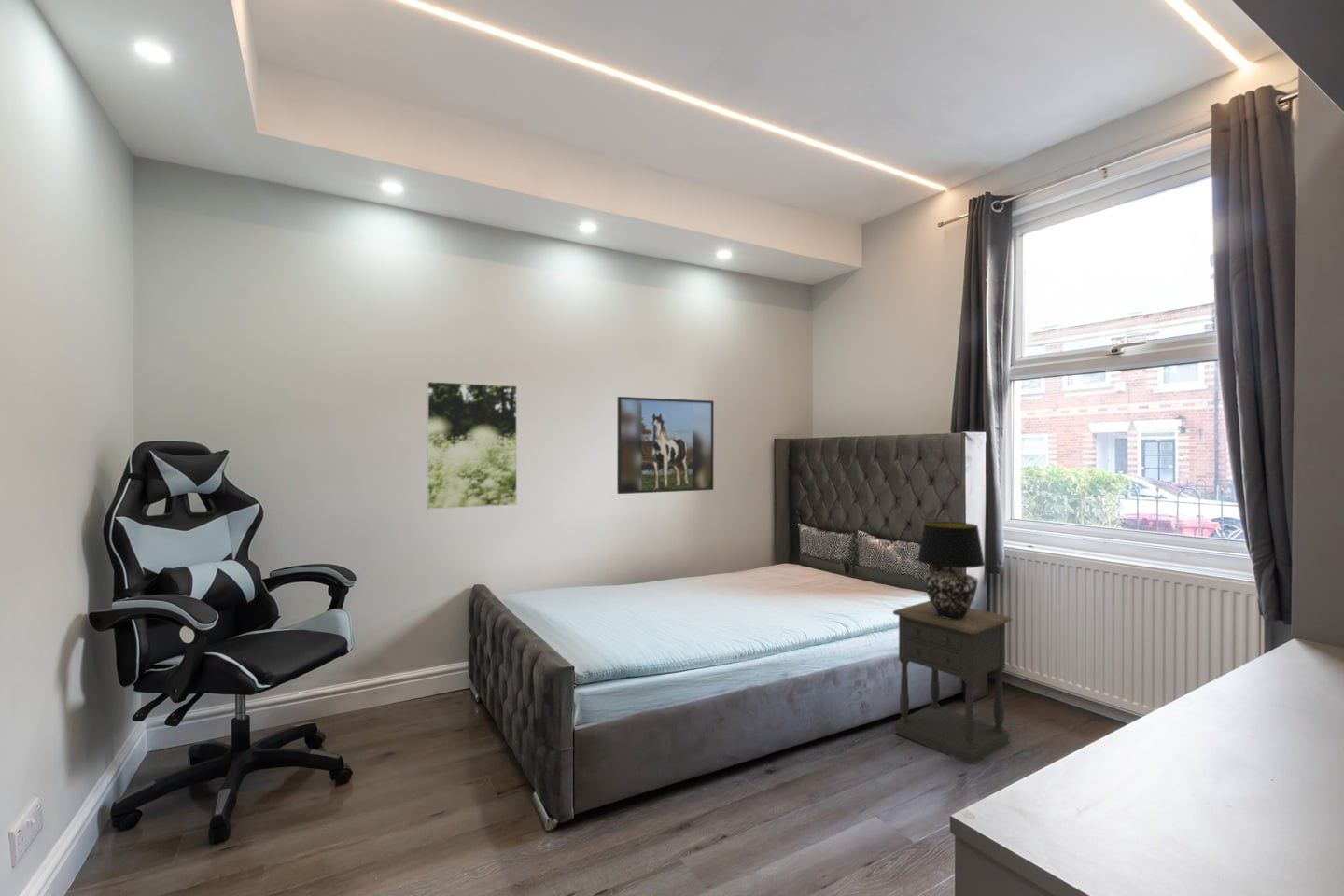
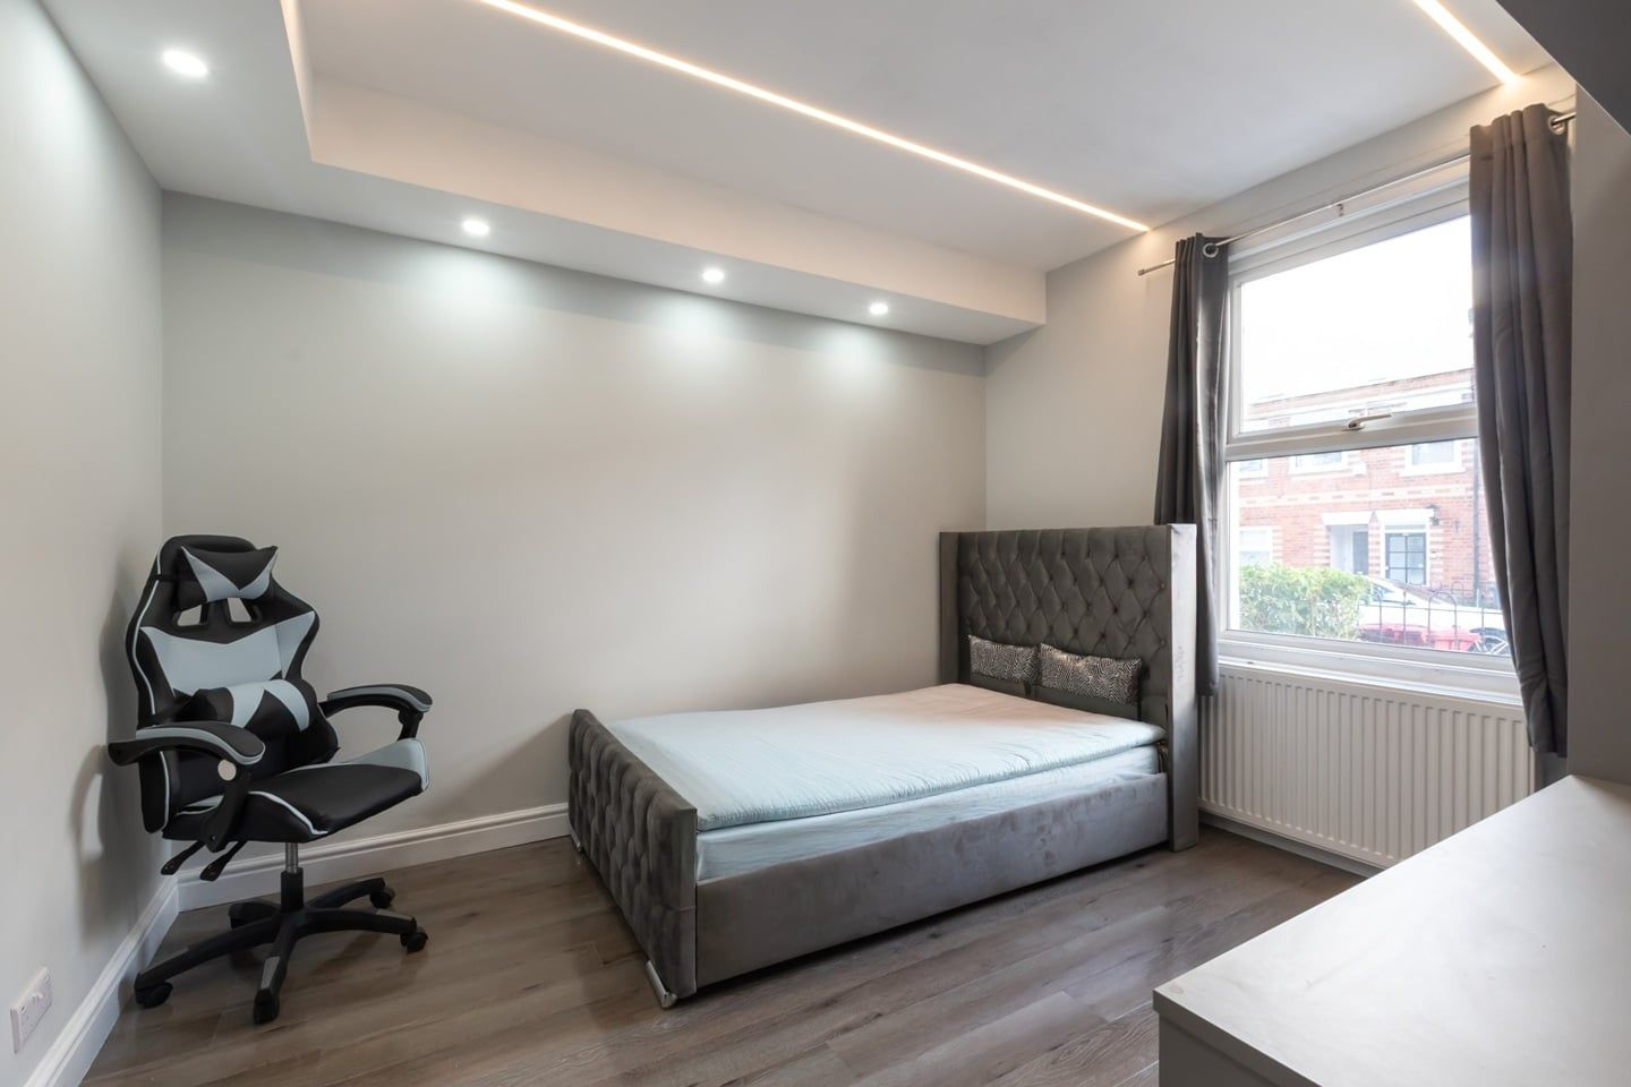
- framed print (667, 445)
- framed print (473, 445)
- table lamp (950, 569)
- nightstand (950, 674)
